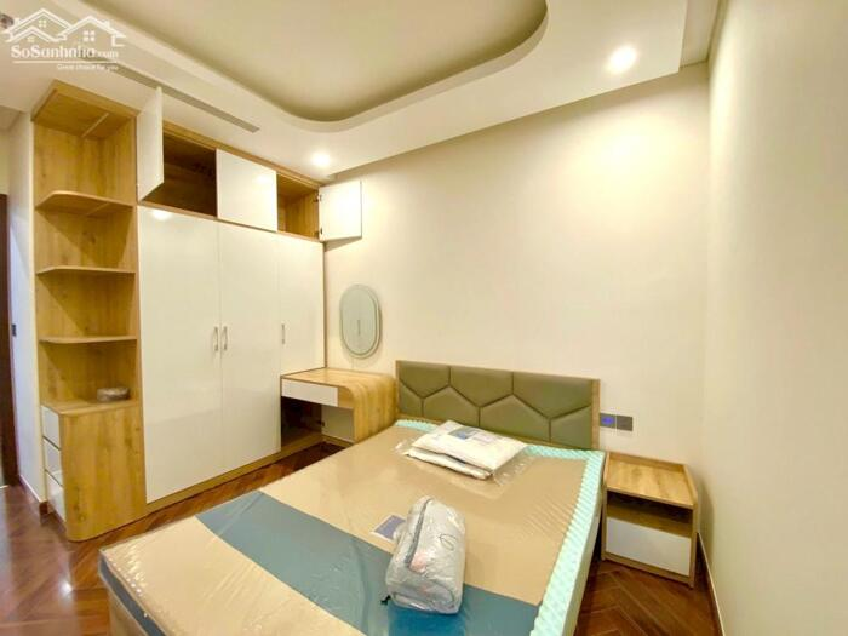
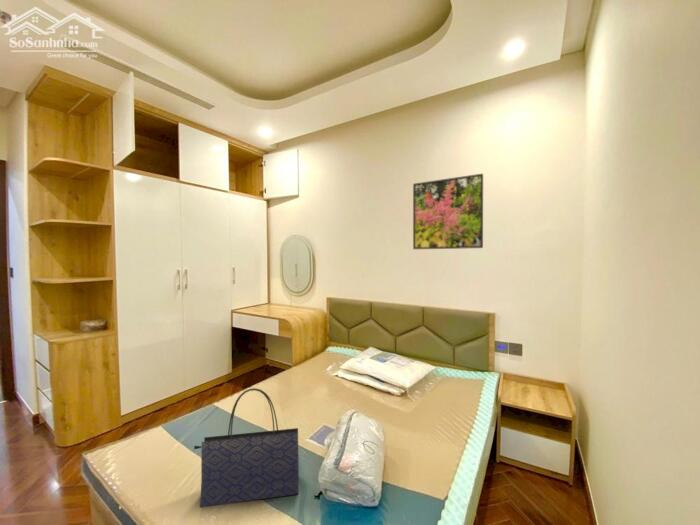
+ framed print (446, 214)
+ tote bag (247, 440)
